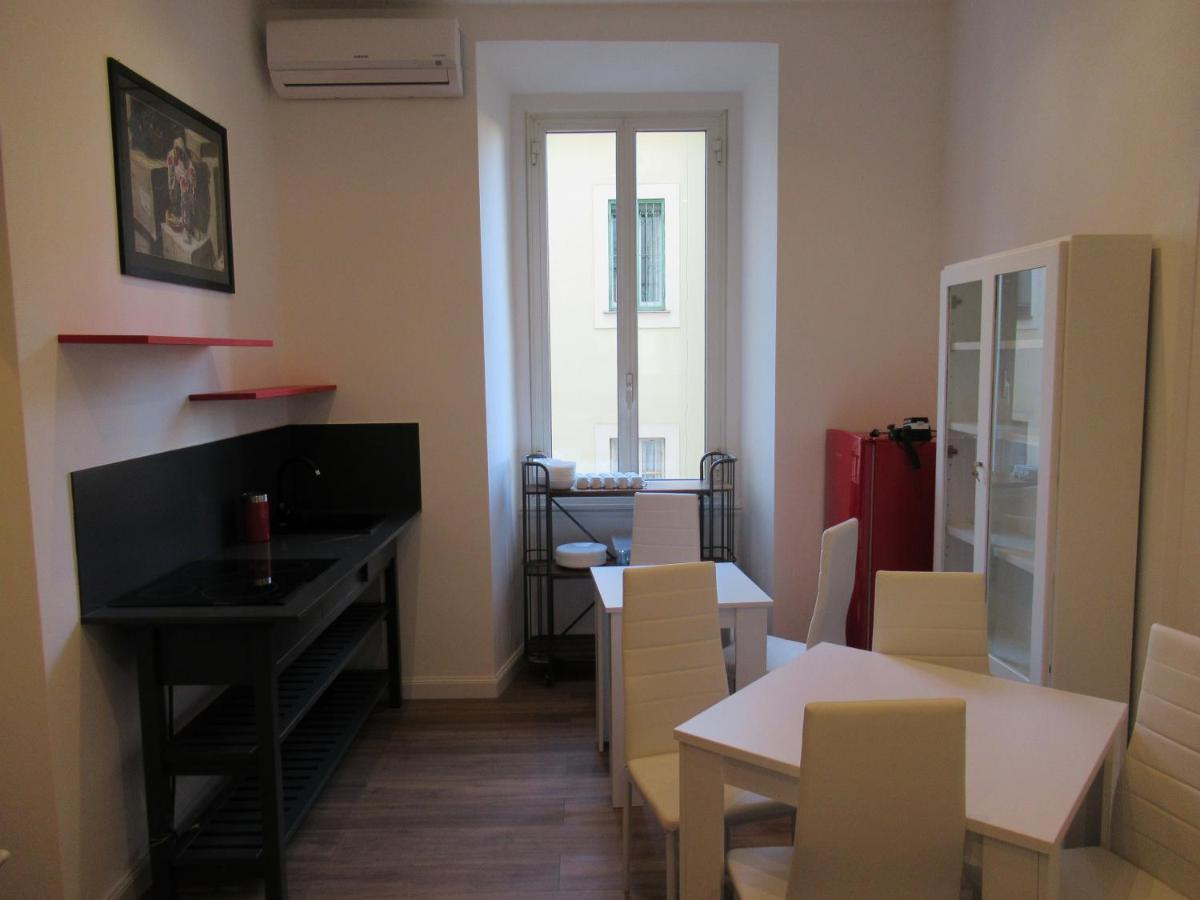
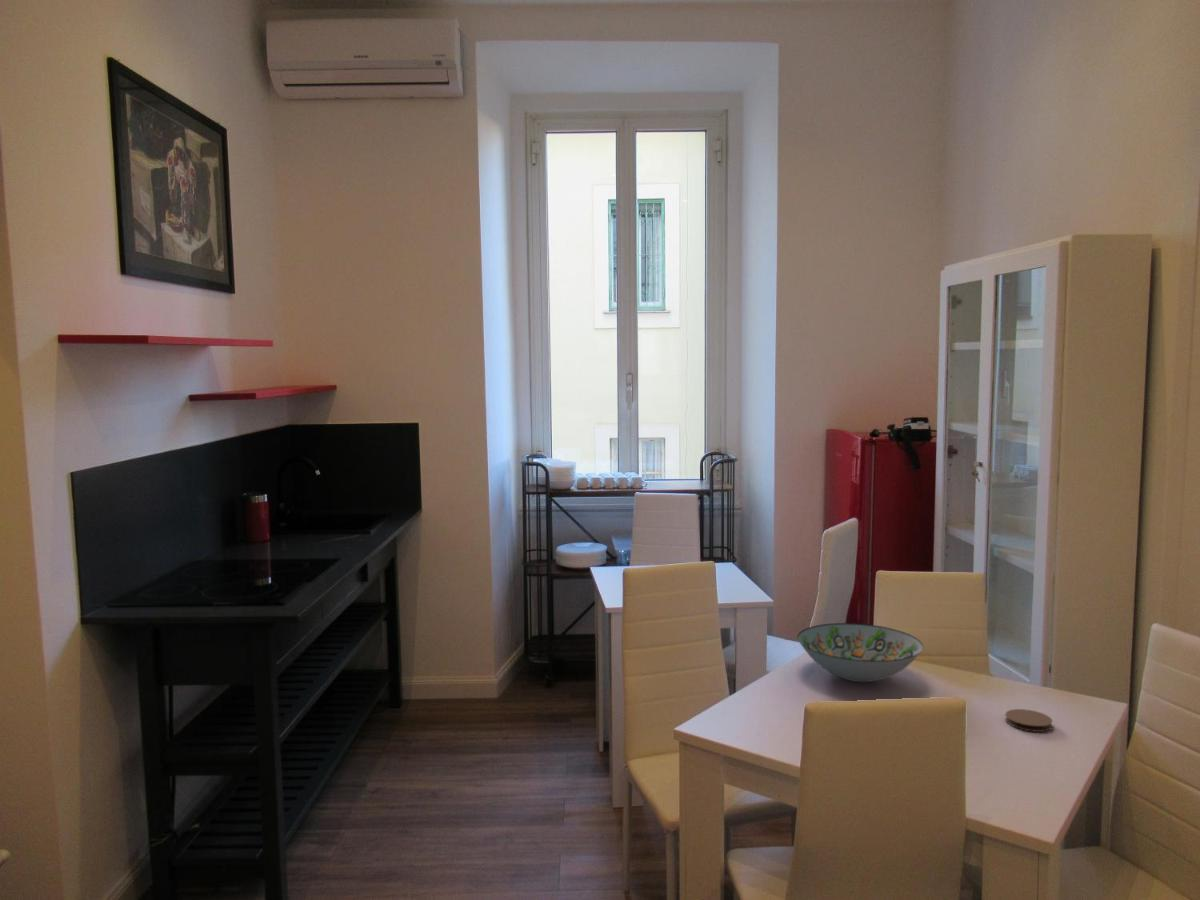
+ coaster (1028, 720)
+ decorative bowl (858, 658)
